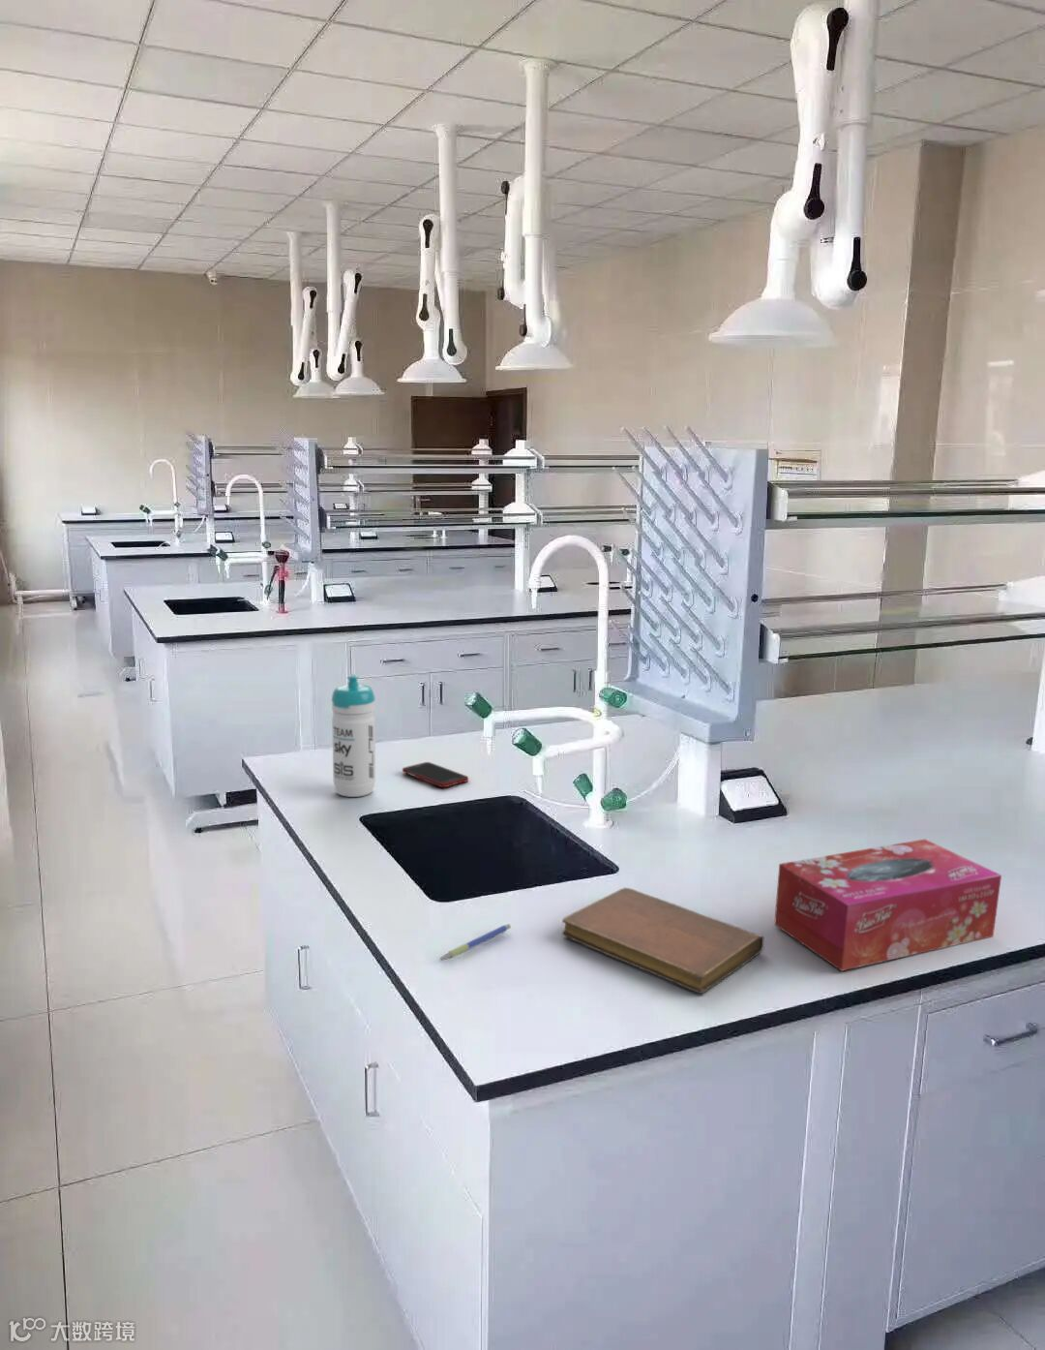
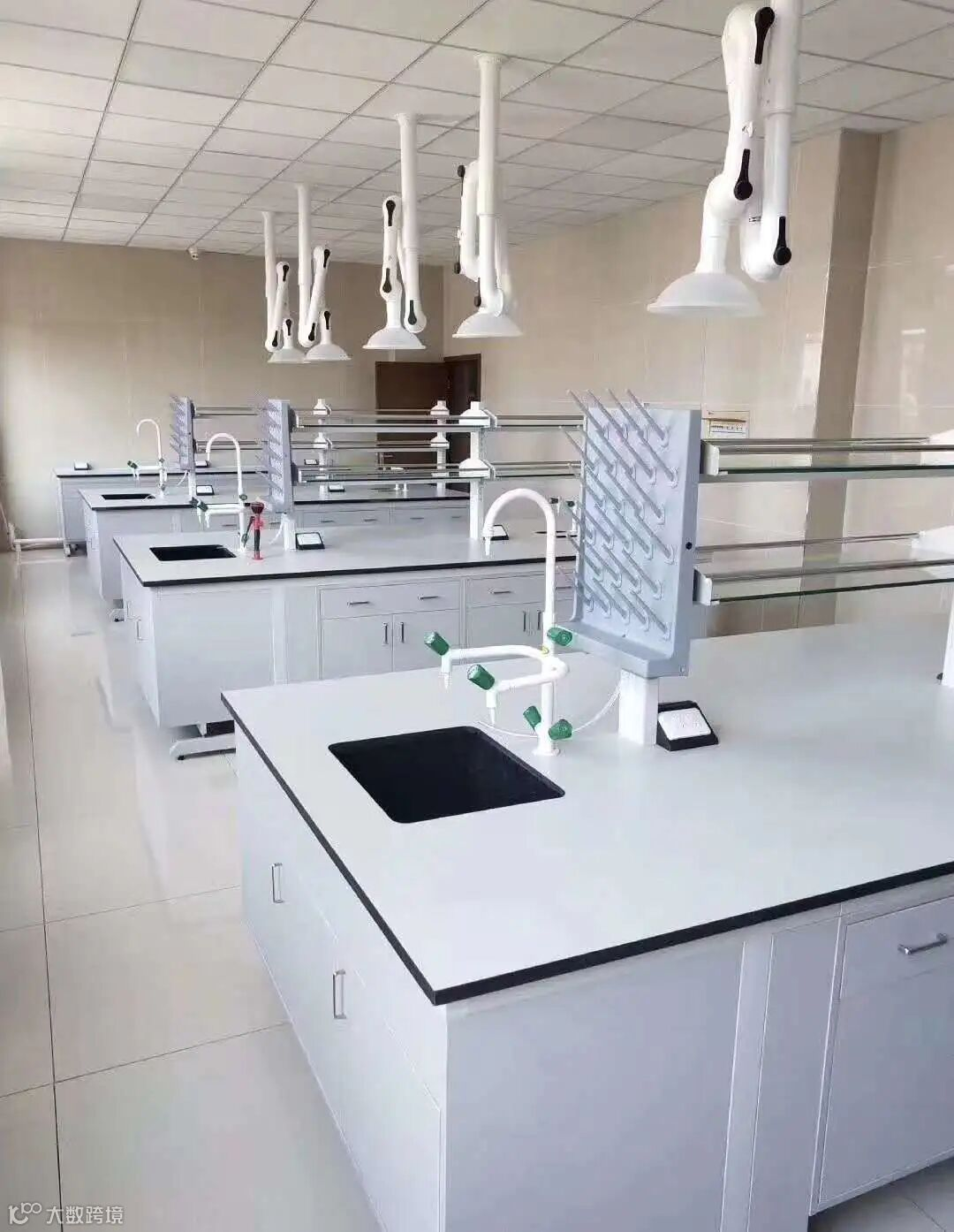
- tissue box (885, 900)
- cell phone (435, 774)
- pen (475, 942)
- notebook (661, 935)
- water bottle (353, 734)
